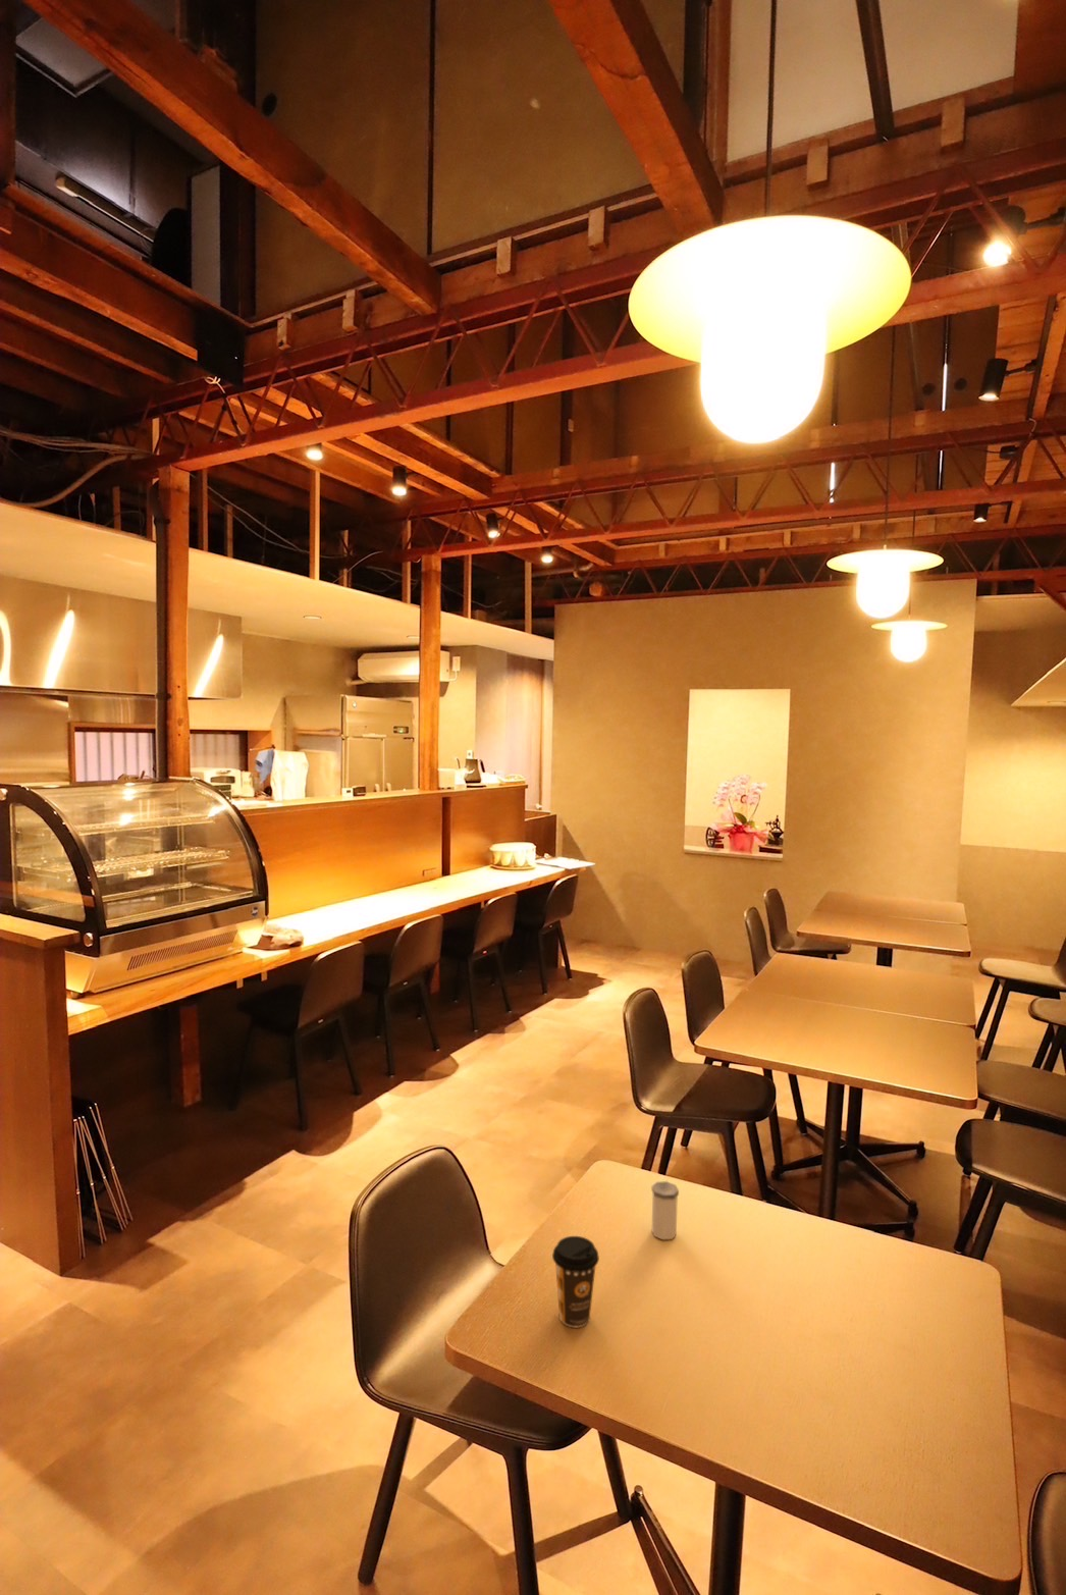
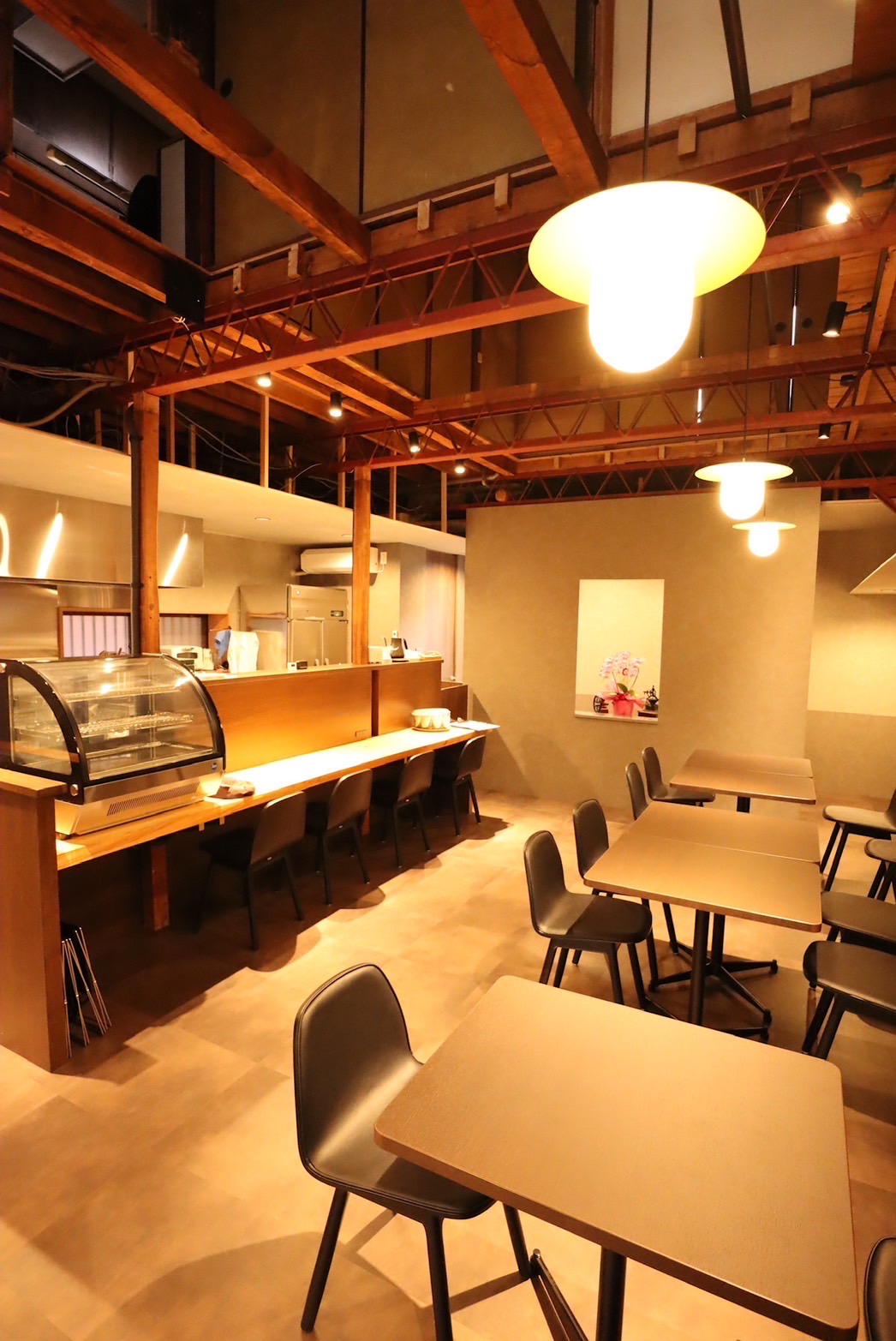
- coffee cup (575, 1281)
- salt shaker (665, 1210)
